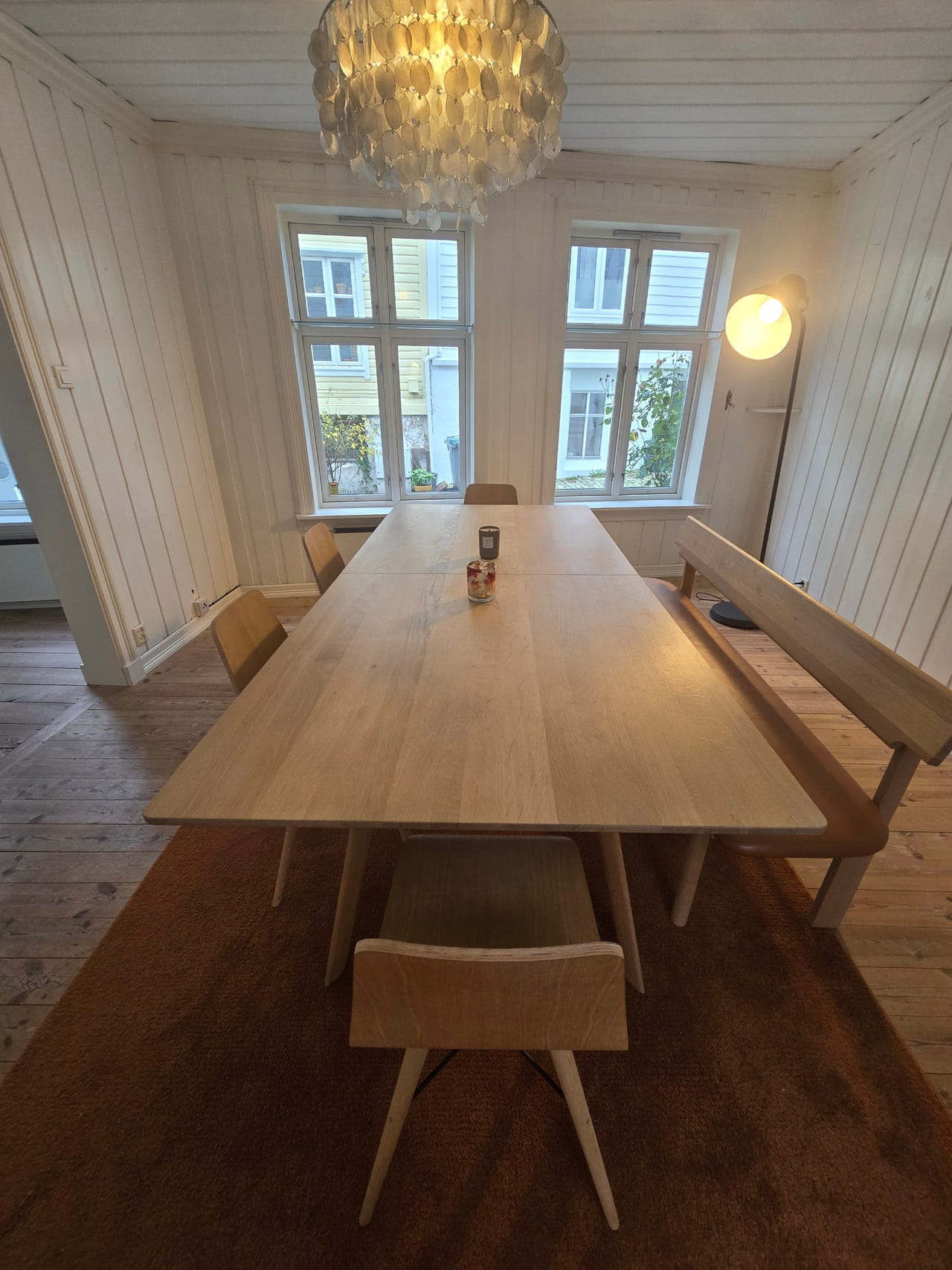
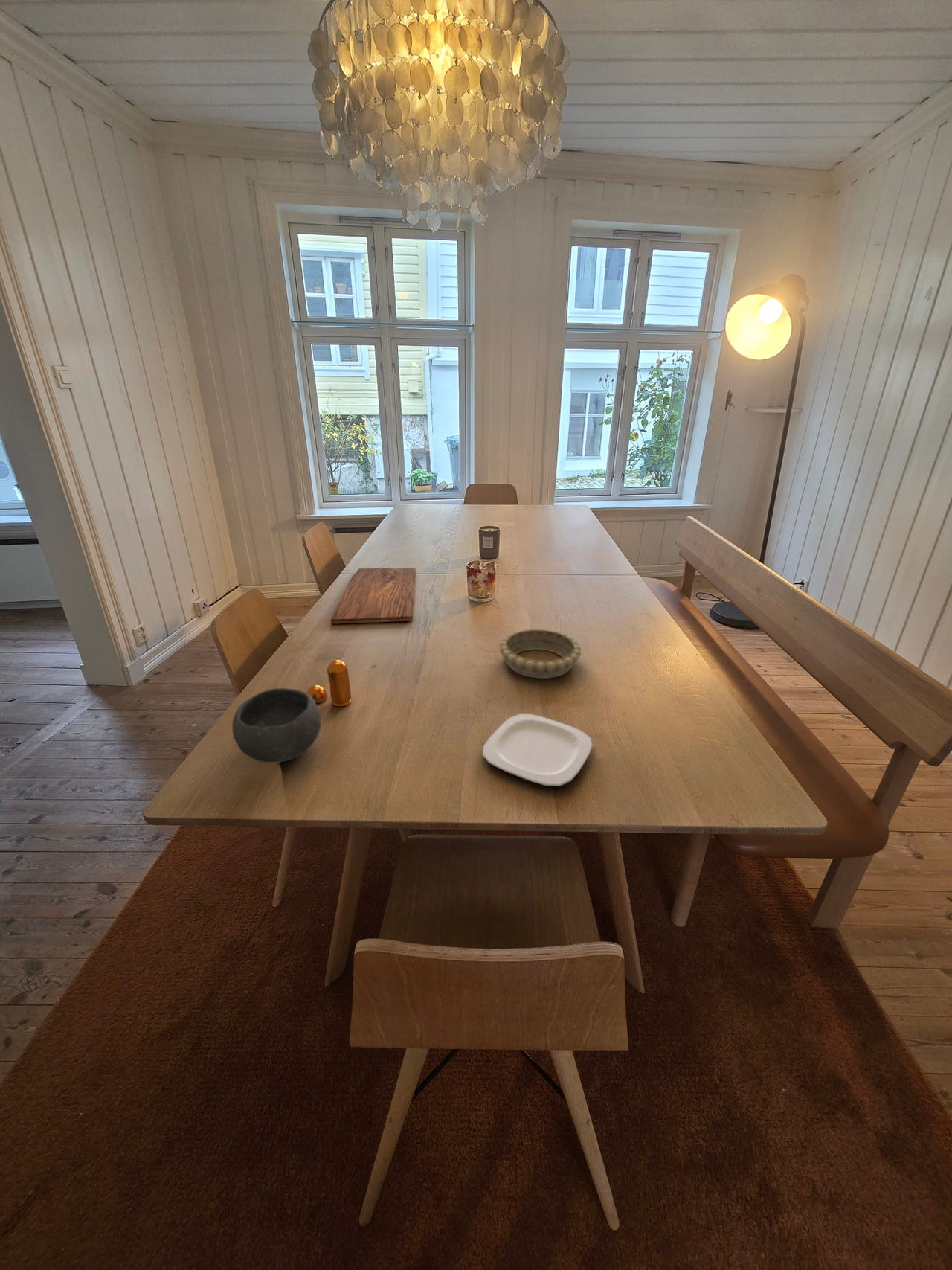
+ pepper shaker (328, 679)
+ cutting board (379, 591)
+ plate (537, 748)
+ bowl (279, 728)
+ decorative bowl (539, 649)
